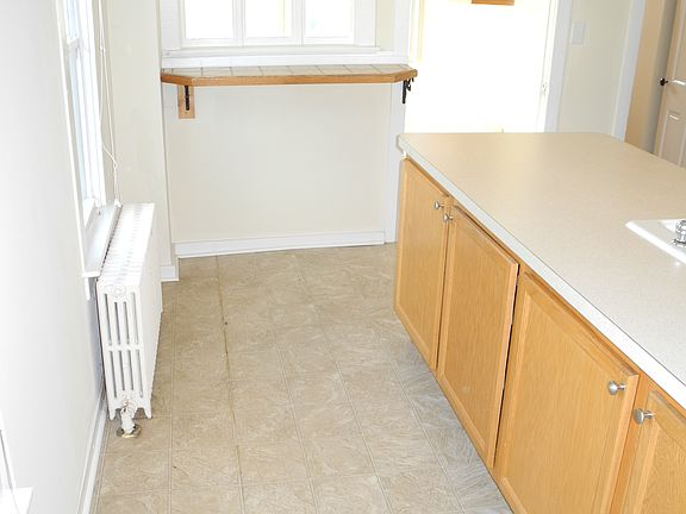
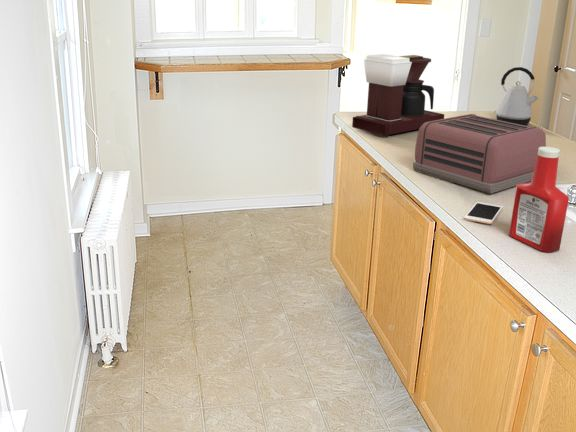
+ kettle (517, 95)
+ toaster (474, 148)
+ coffee maker (401, 92)
+ cell phone (483, 212)
+ soap bottle (541, 196)
